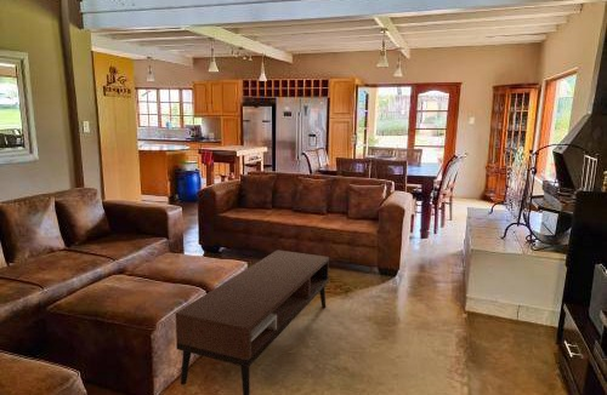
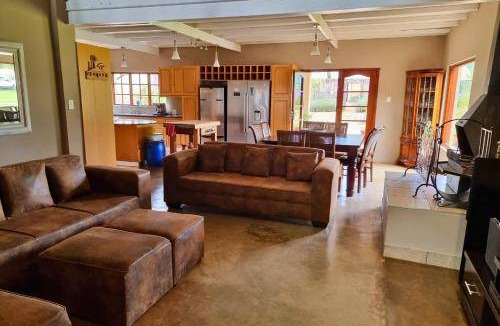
- coffee table (266, 309)
